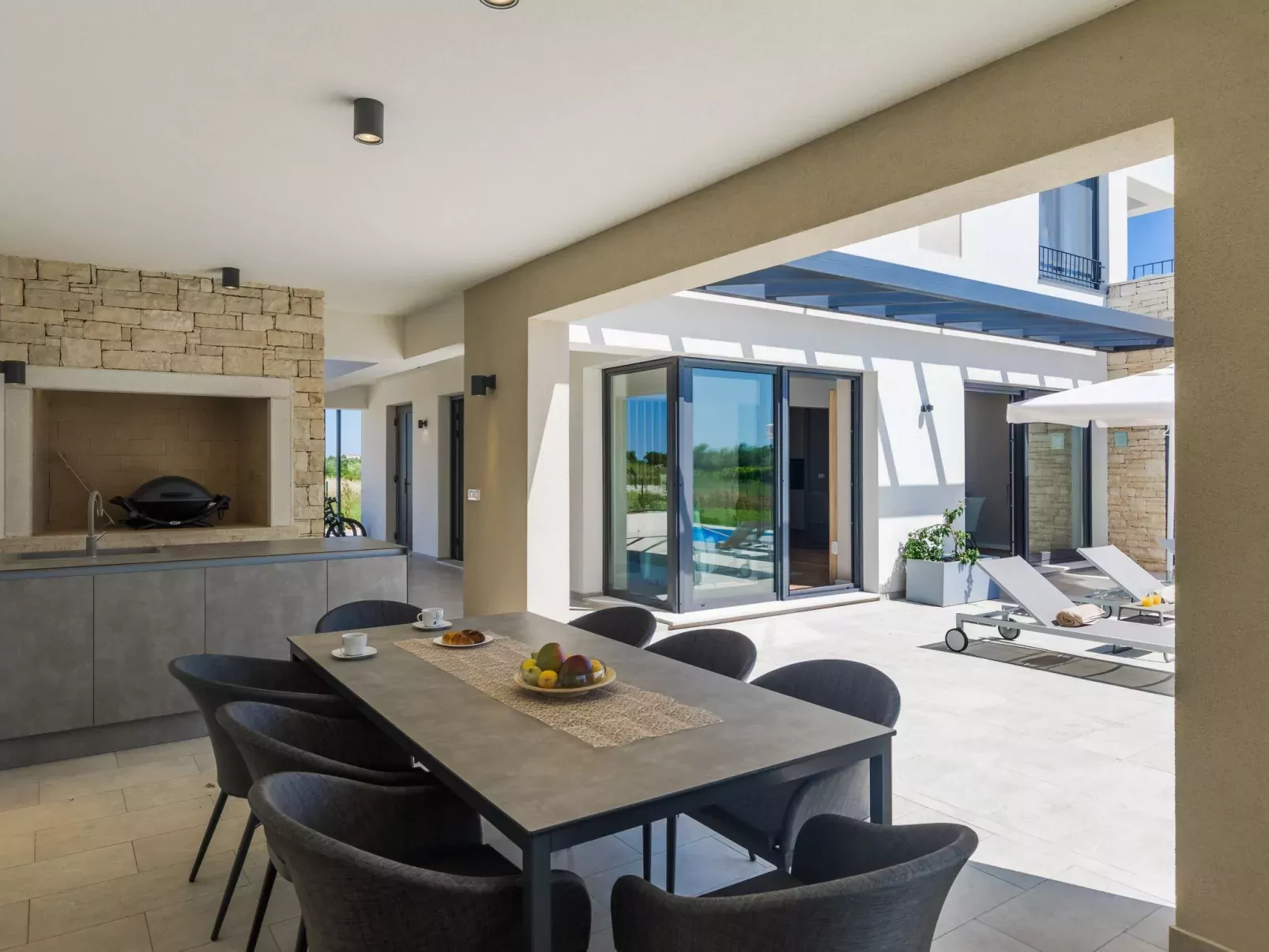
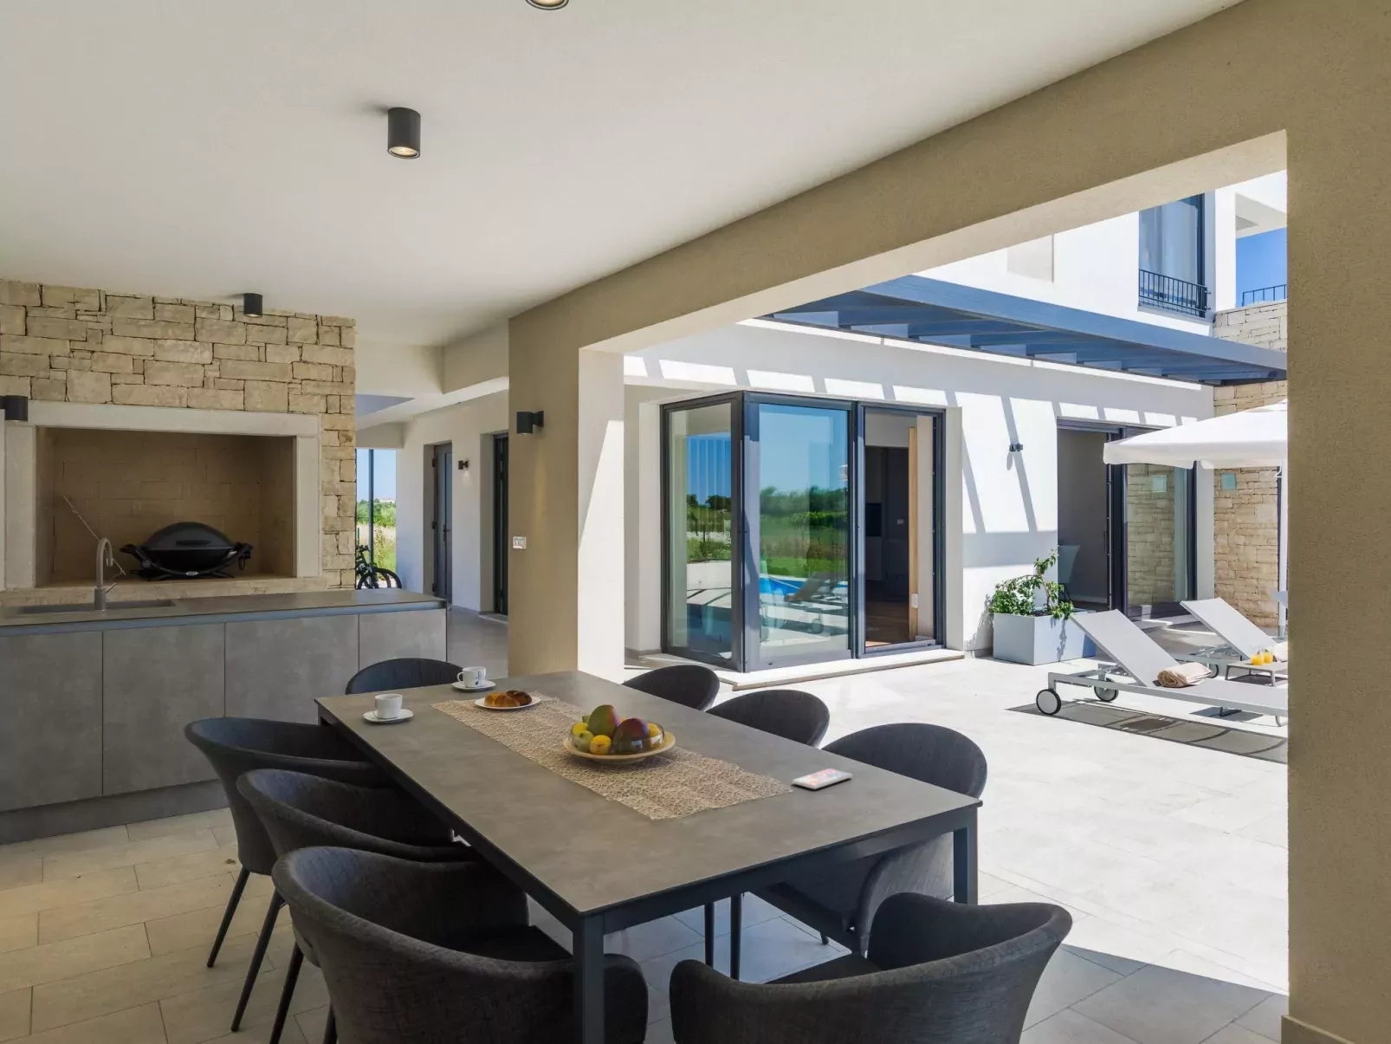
+ smartphone (822, 778)
